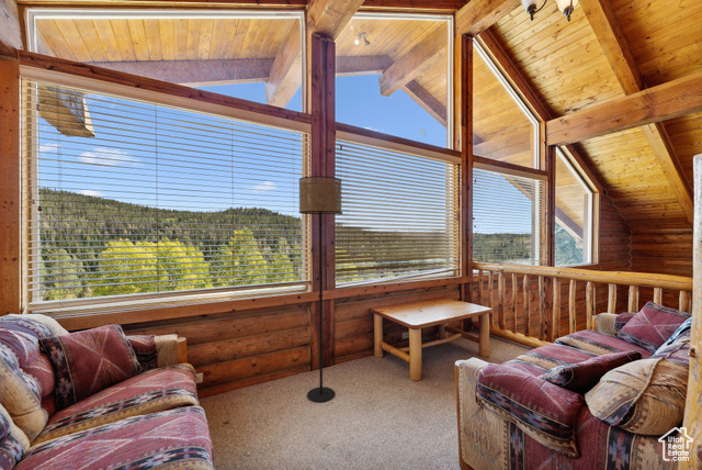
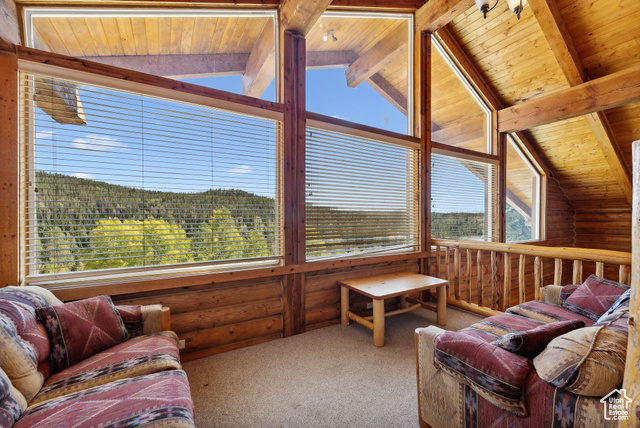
- floor lamp (320, 288)
